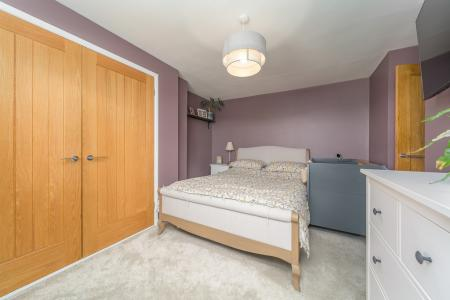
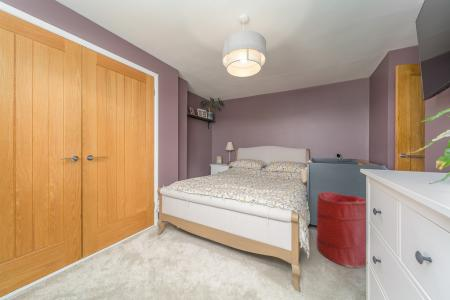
+ laundry hamper (341, 223)
